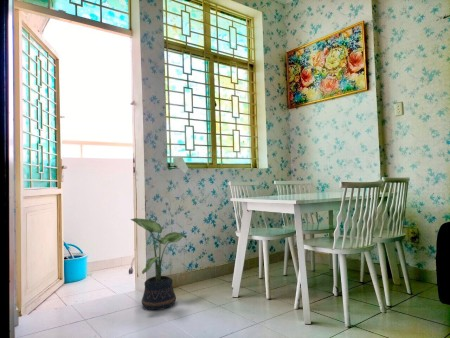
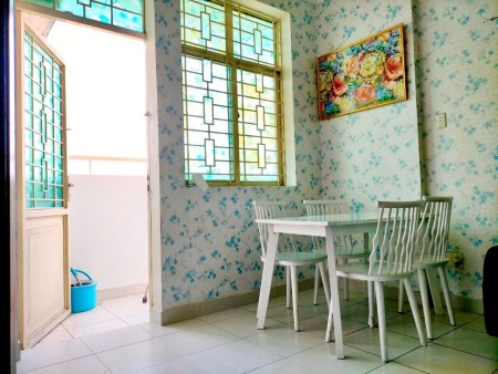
- potted plant (161, 260)
